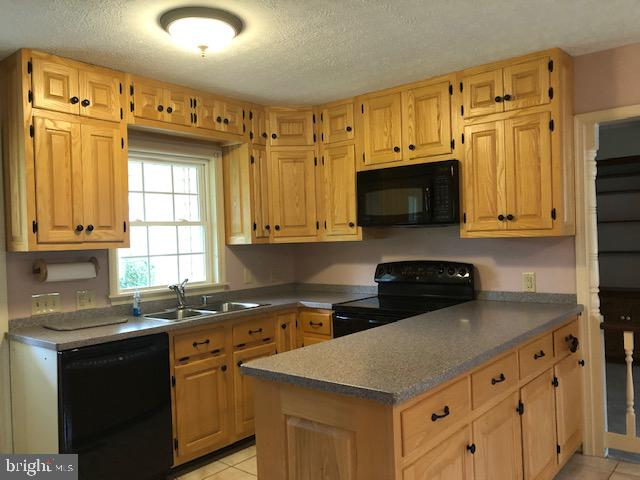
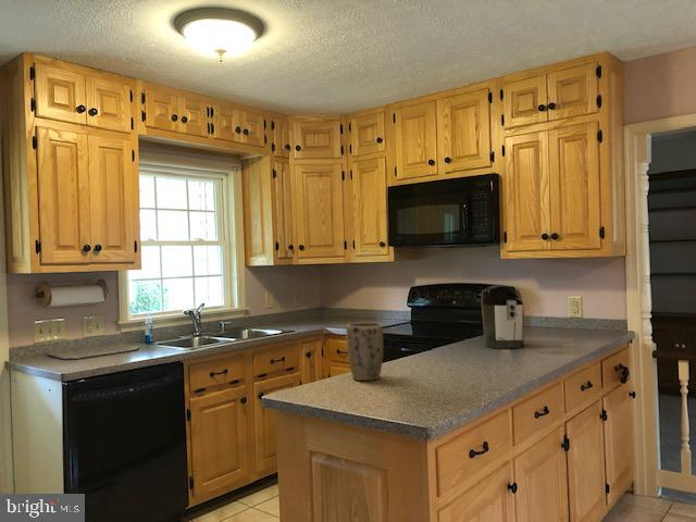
+ plant pot (364, 350)
+ coffee maker (509, 316)
